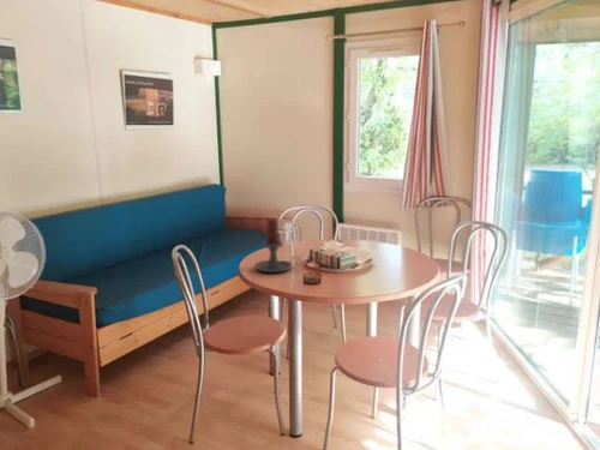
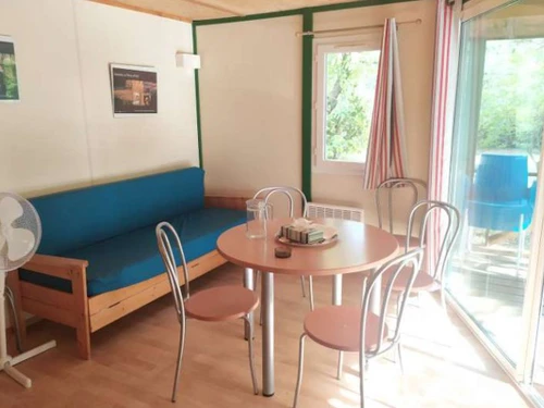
- candle holder (278, 242)
